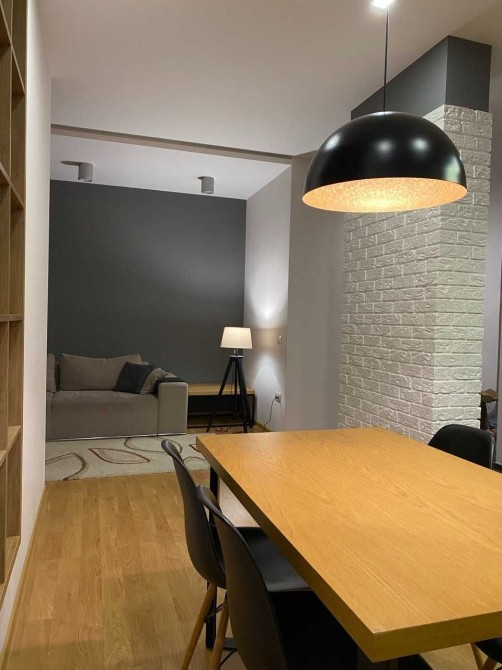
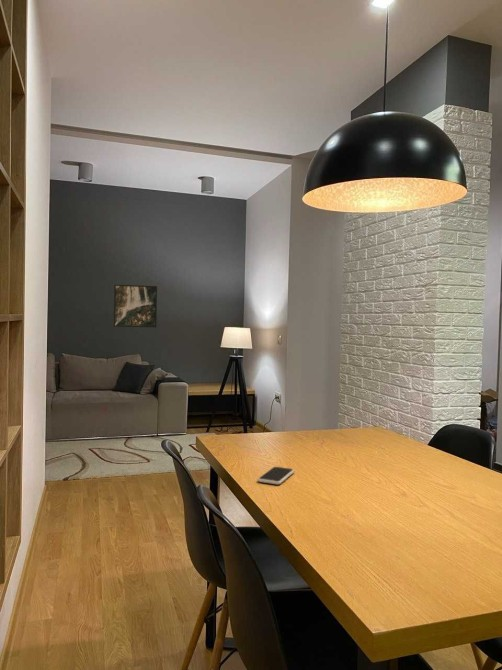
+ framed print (135, 306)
+ smartphone (276, 475)
